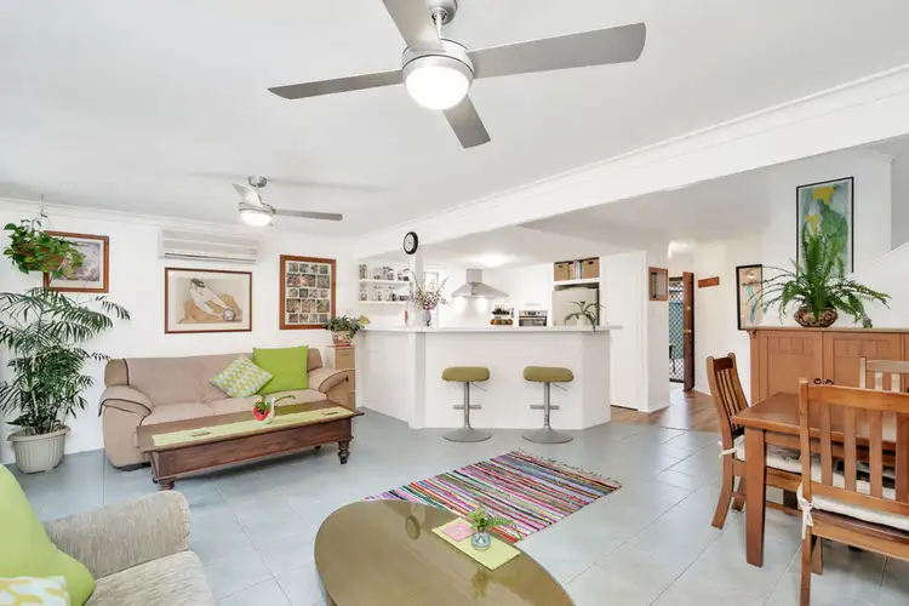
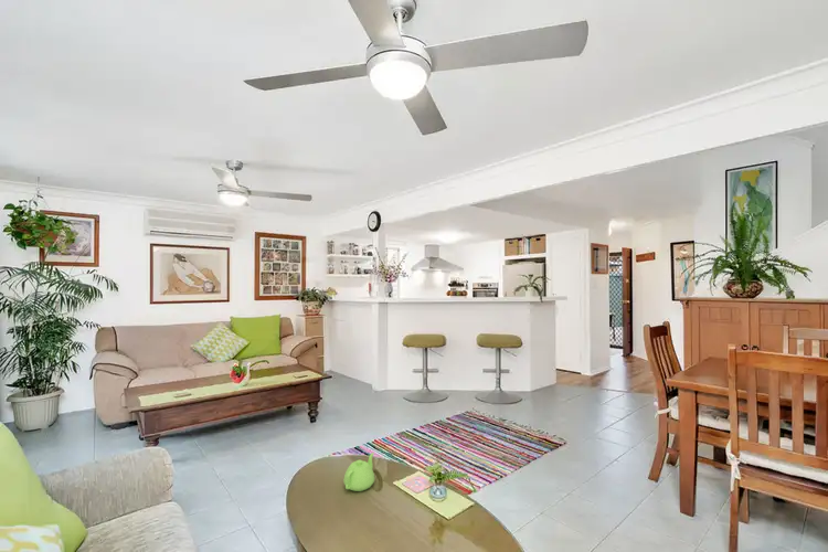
+ teapot (360, 473)
